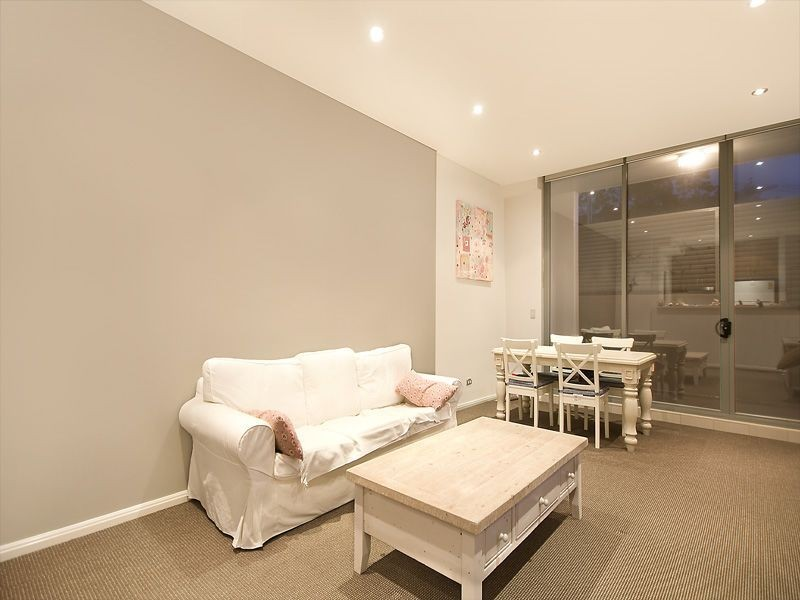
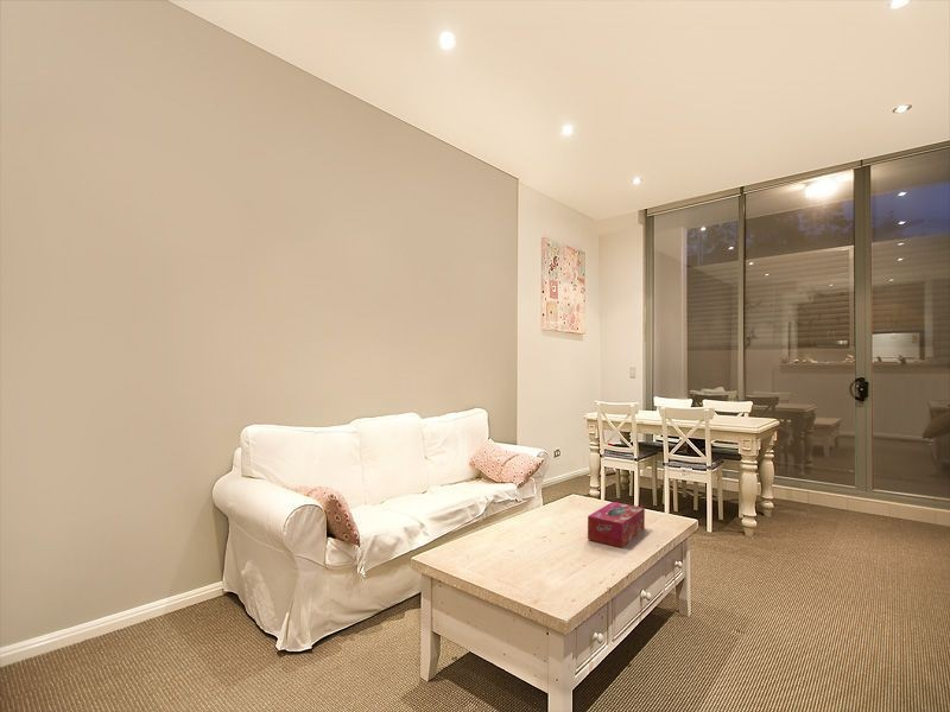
+ tissue box (616, 522)
